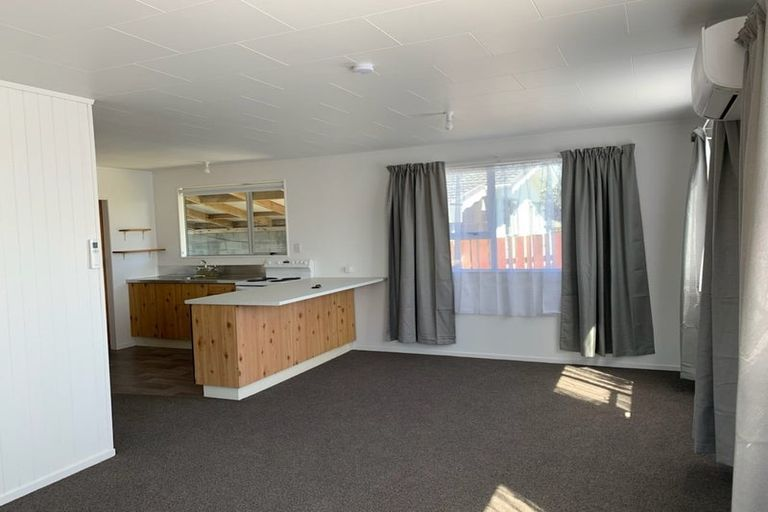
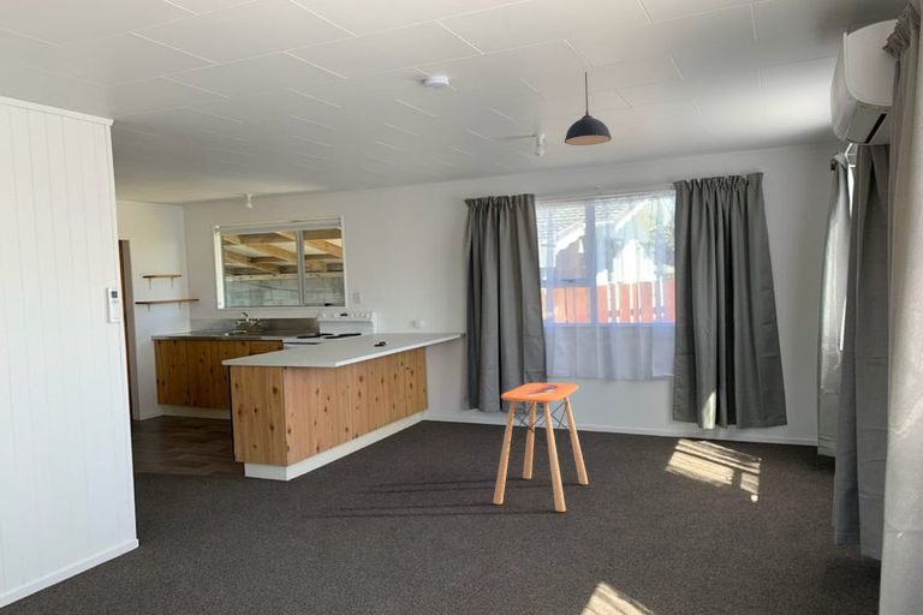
+ side table (542, 440)
+ pendant light (586, 106)
